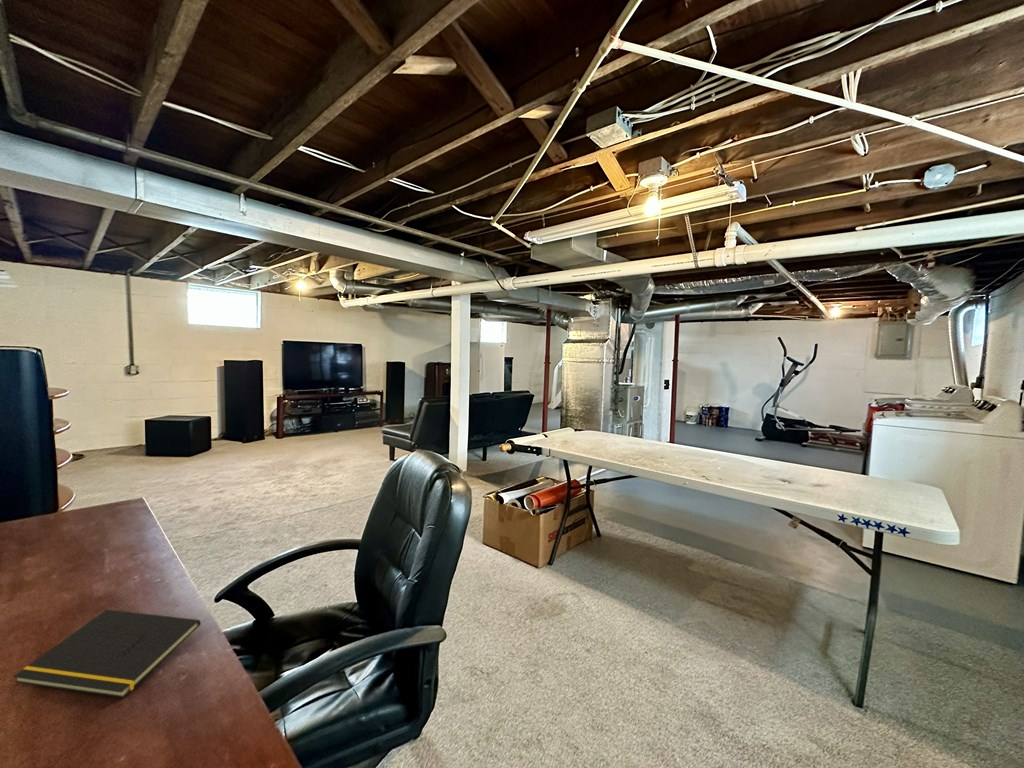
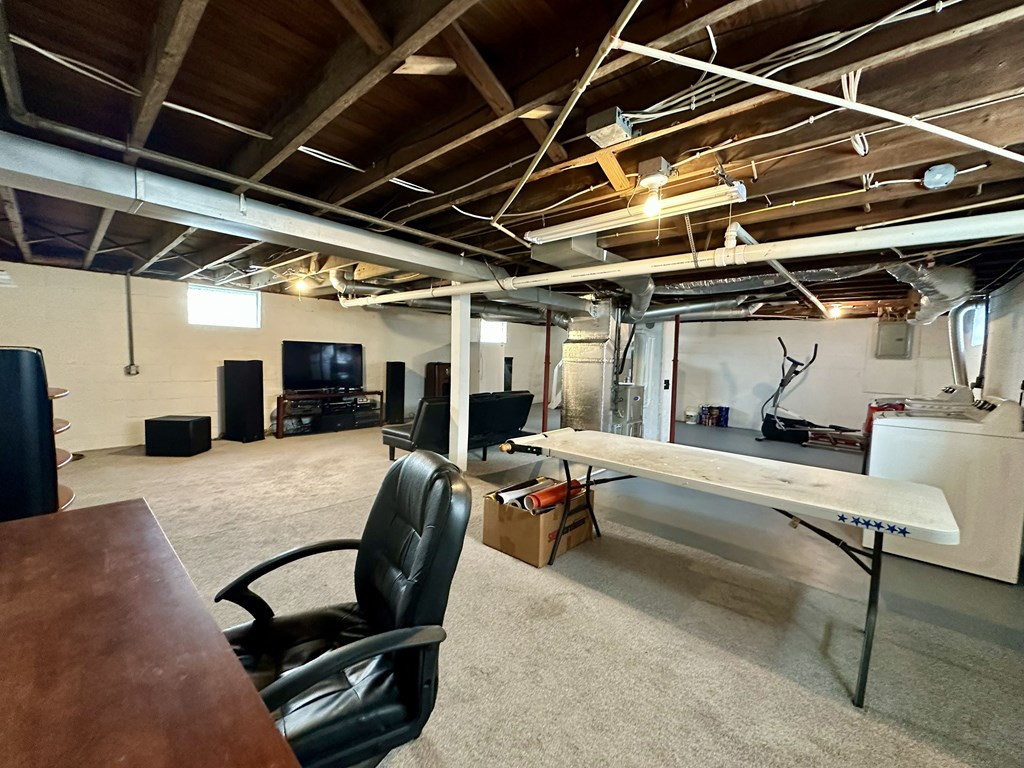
- notepad (114, 648)
